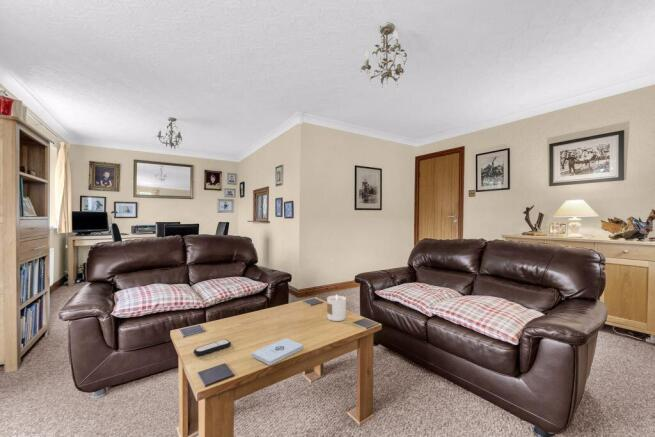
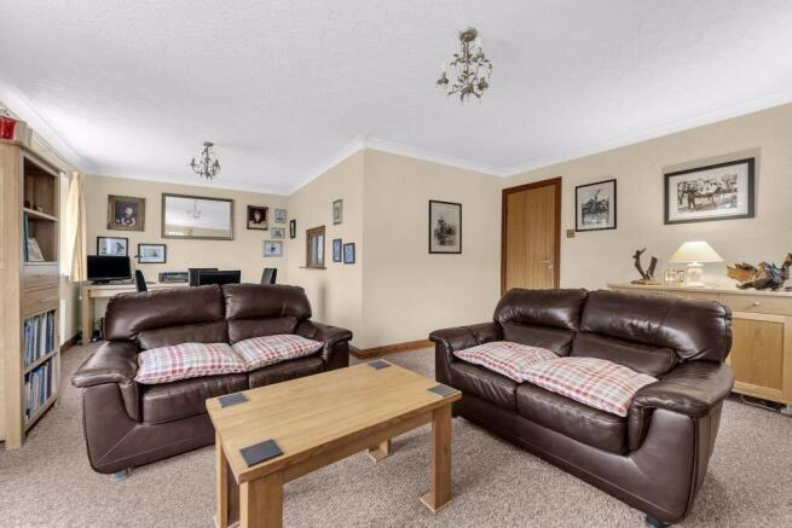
- remote control (212, 347)
- notepad (278, 350)
- candle (336, 306)
